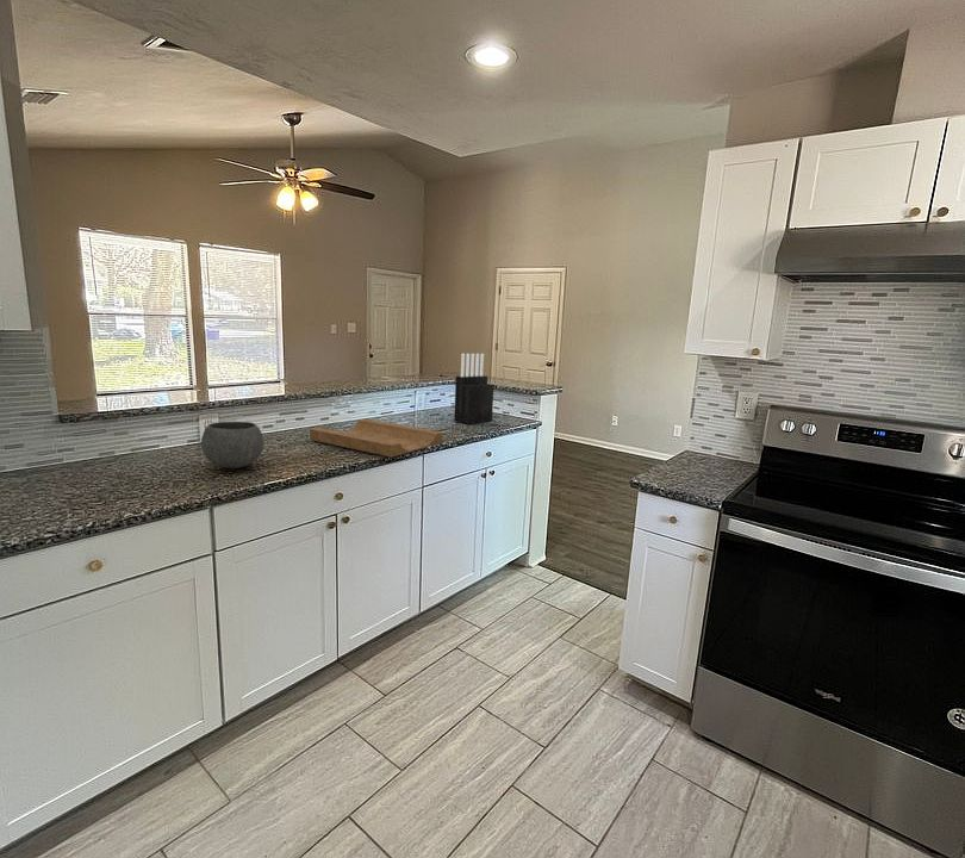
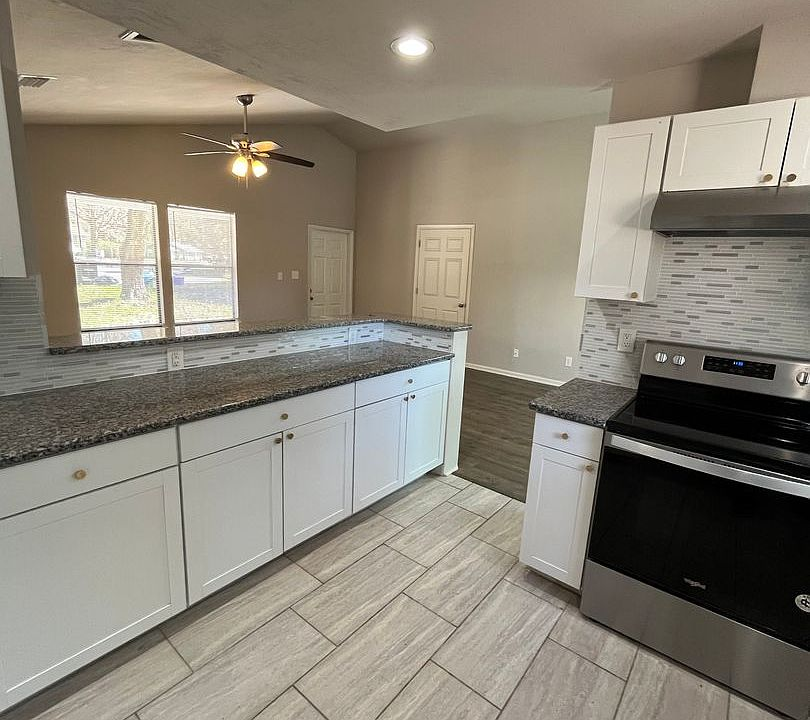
- bowl (232, 446)
- cutting board (376, 435)
- knife block (475, 387)
